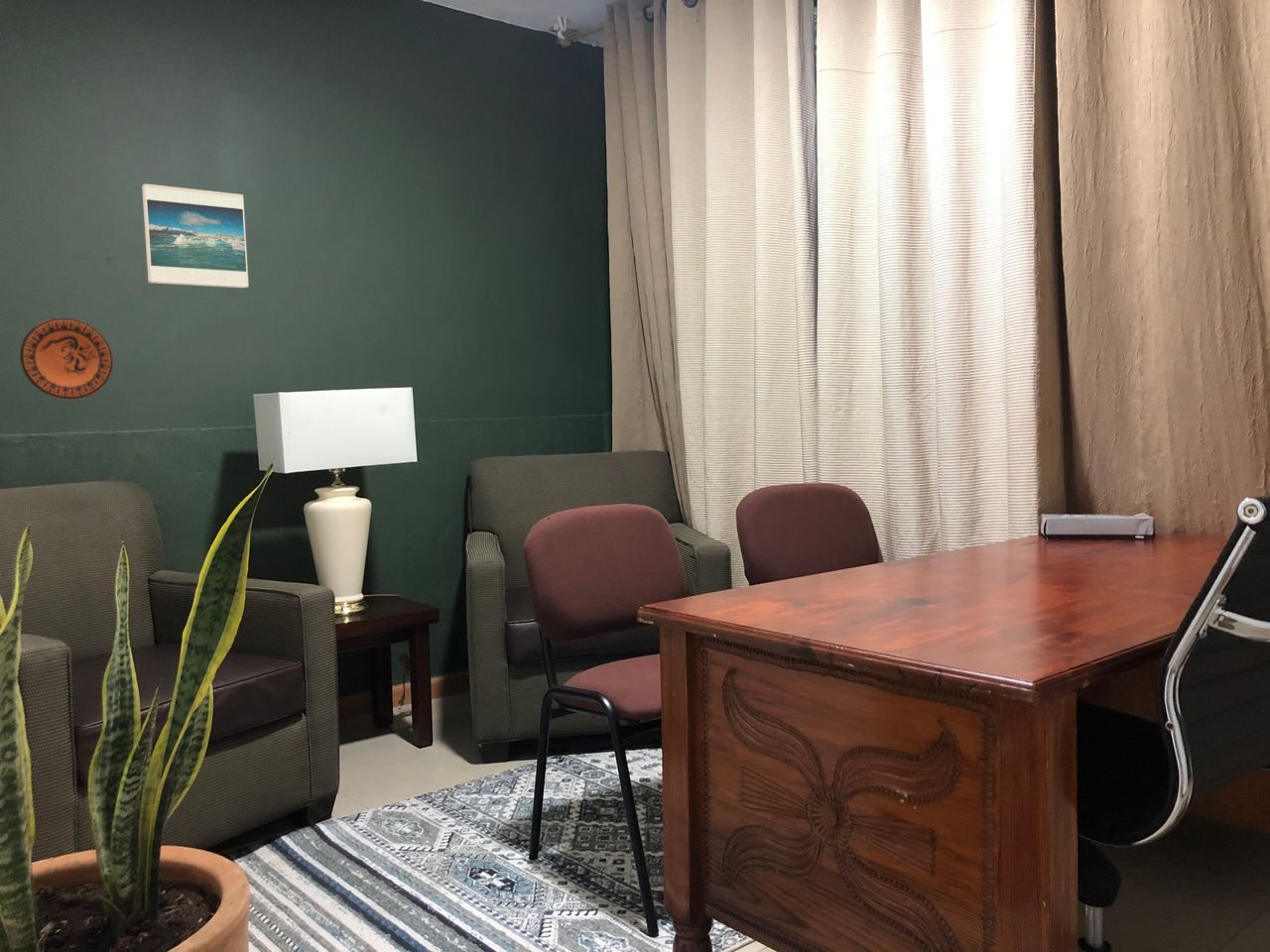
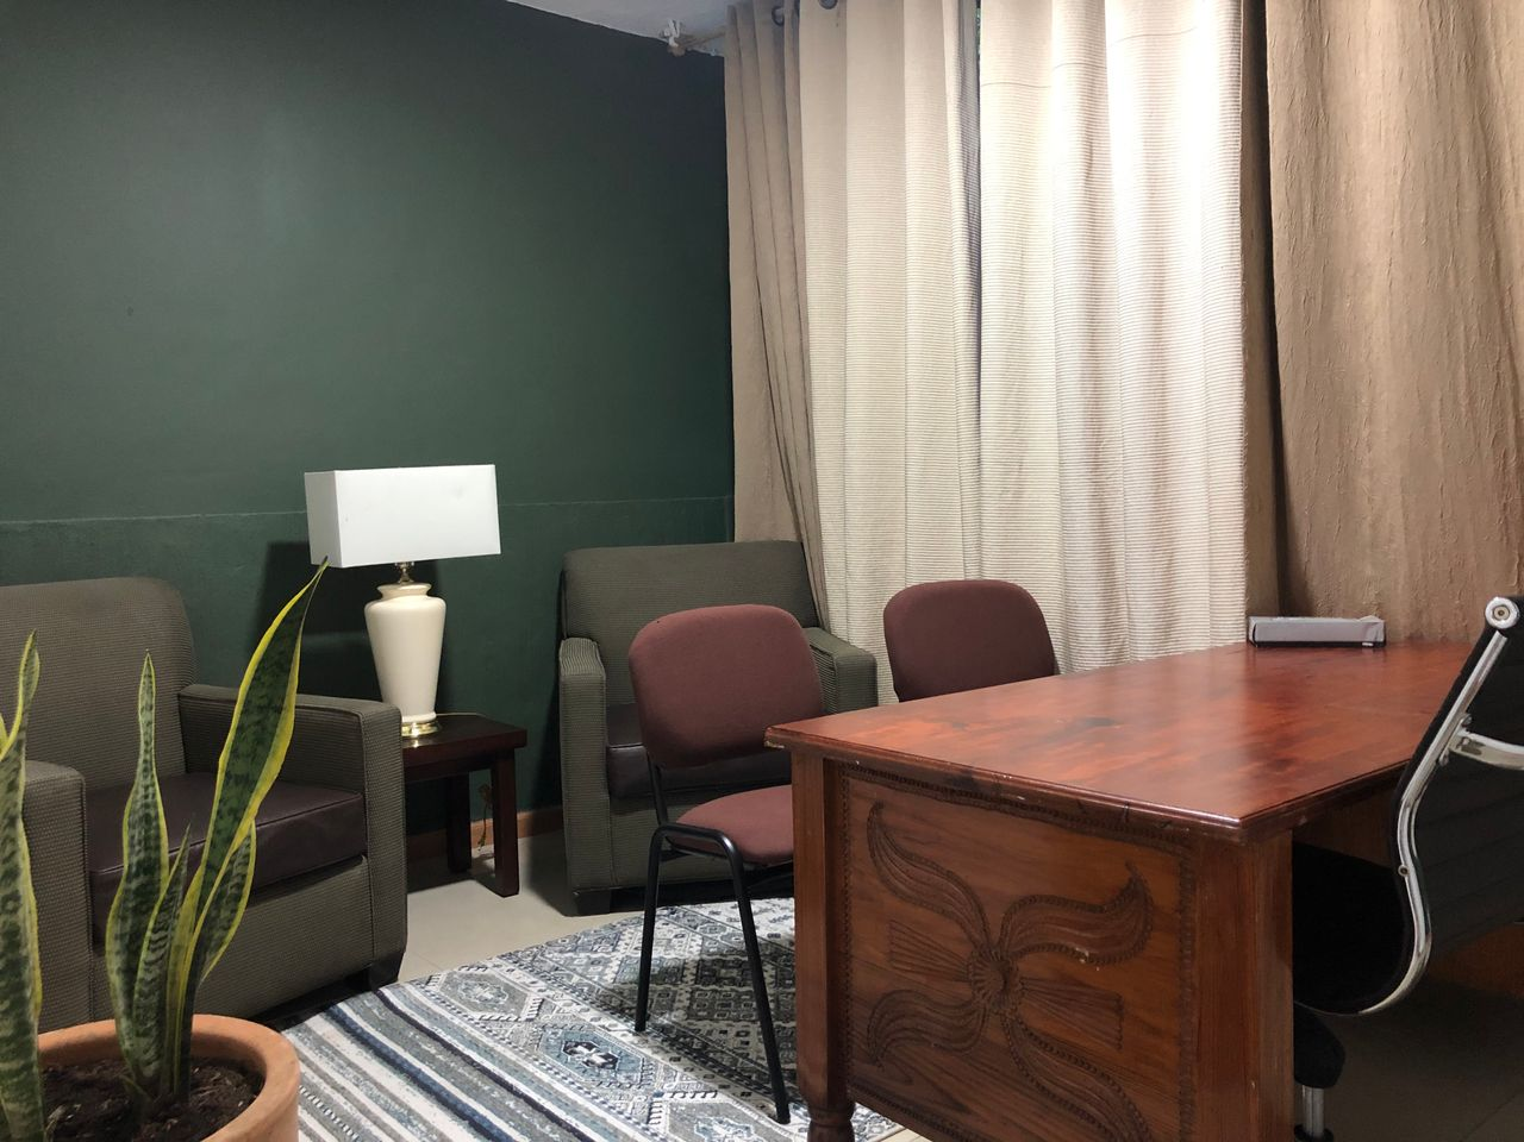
- decorative plate (66, 358)
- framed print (196, 237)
